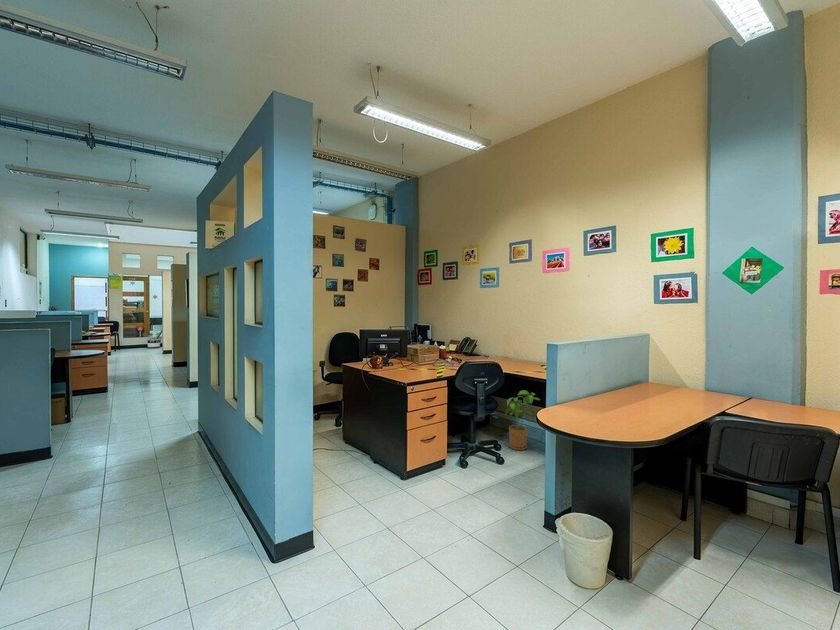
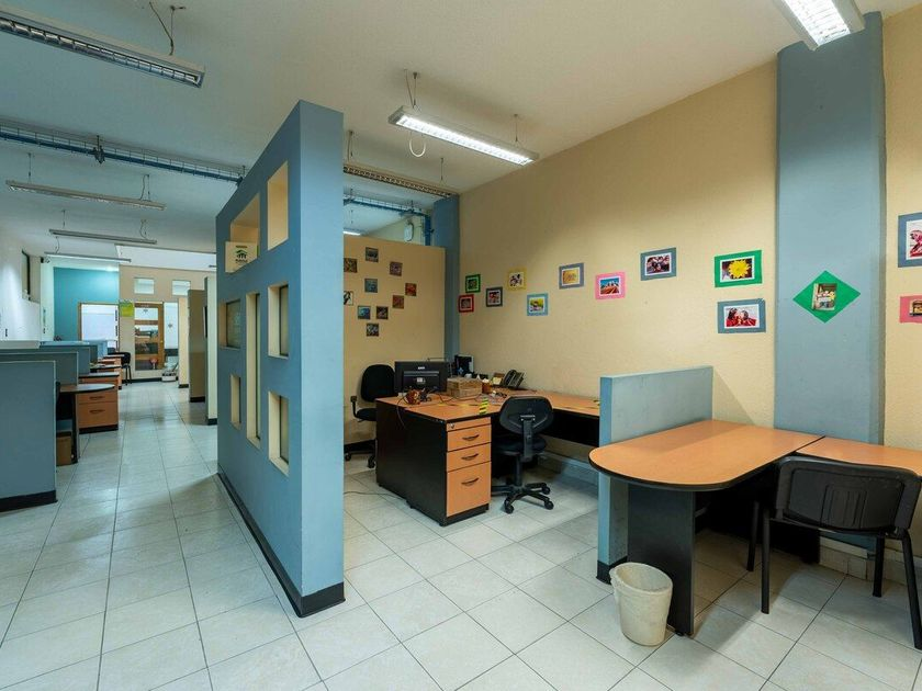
- house plant (517, 419)
